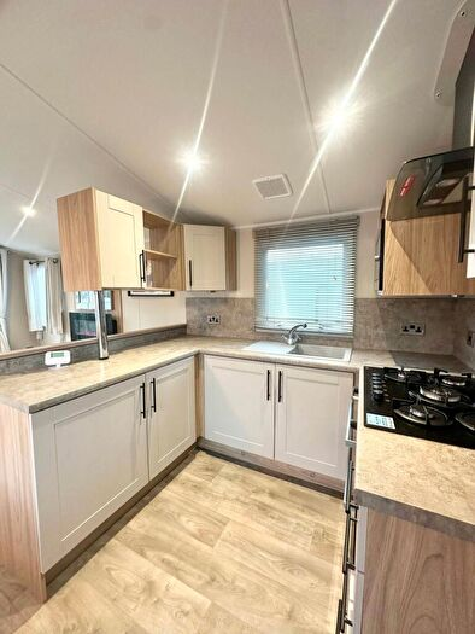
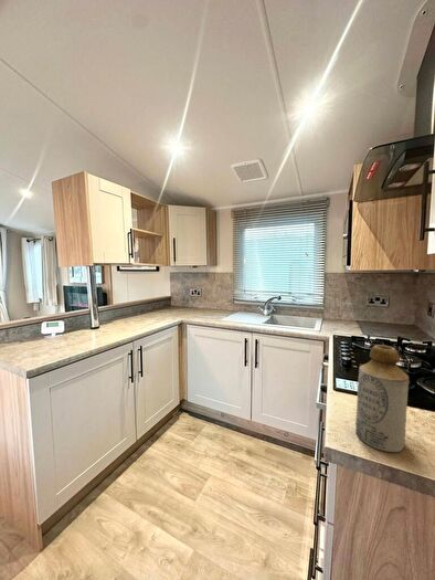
+ bottle (381, 392)
